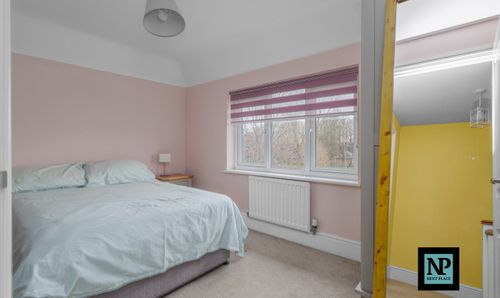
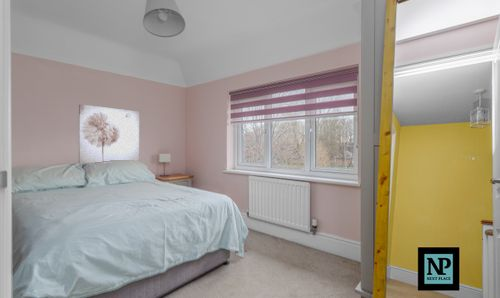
+ wall art (111, 135)
